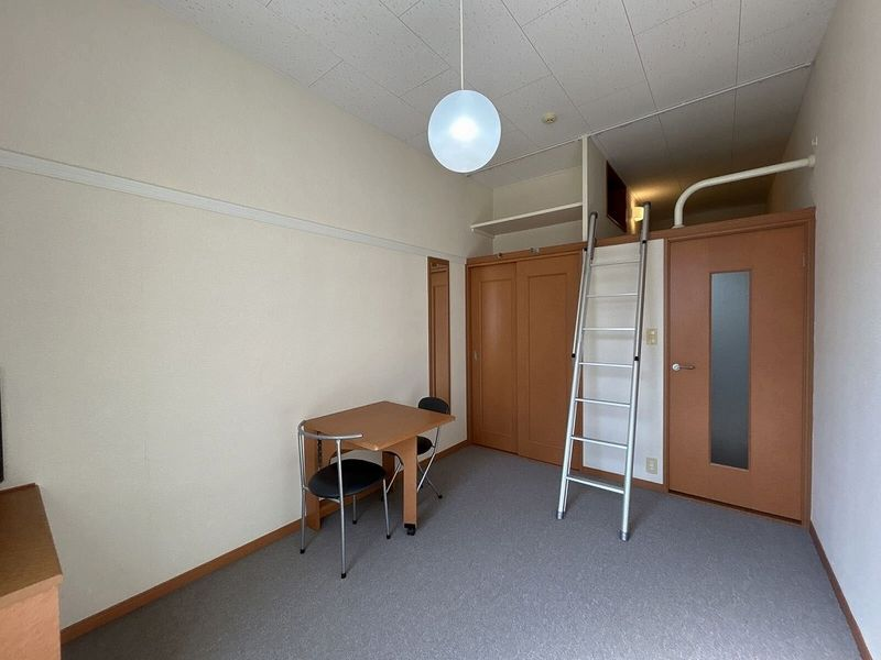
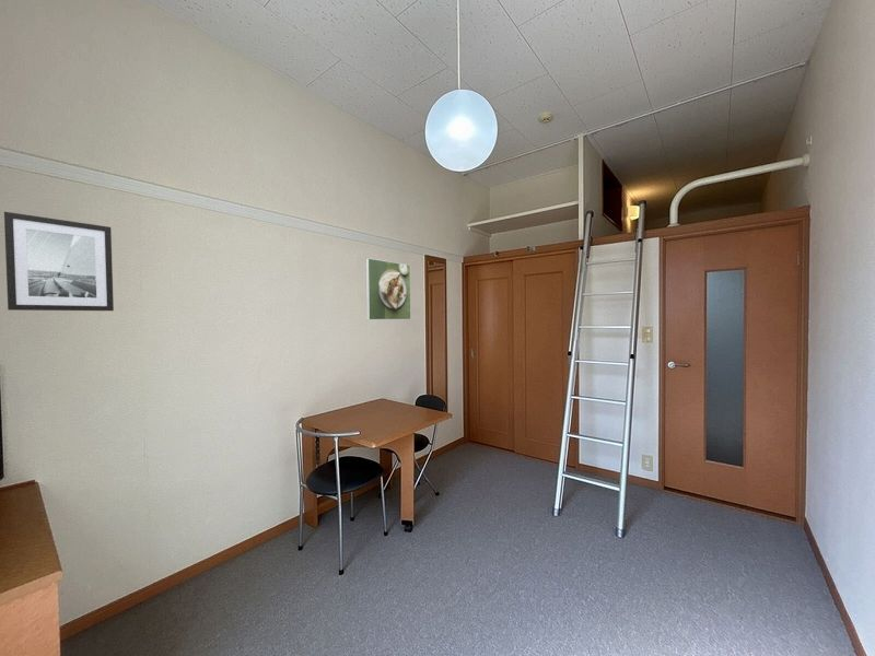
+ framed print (389, 291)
+ wall art (62, 265)
